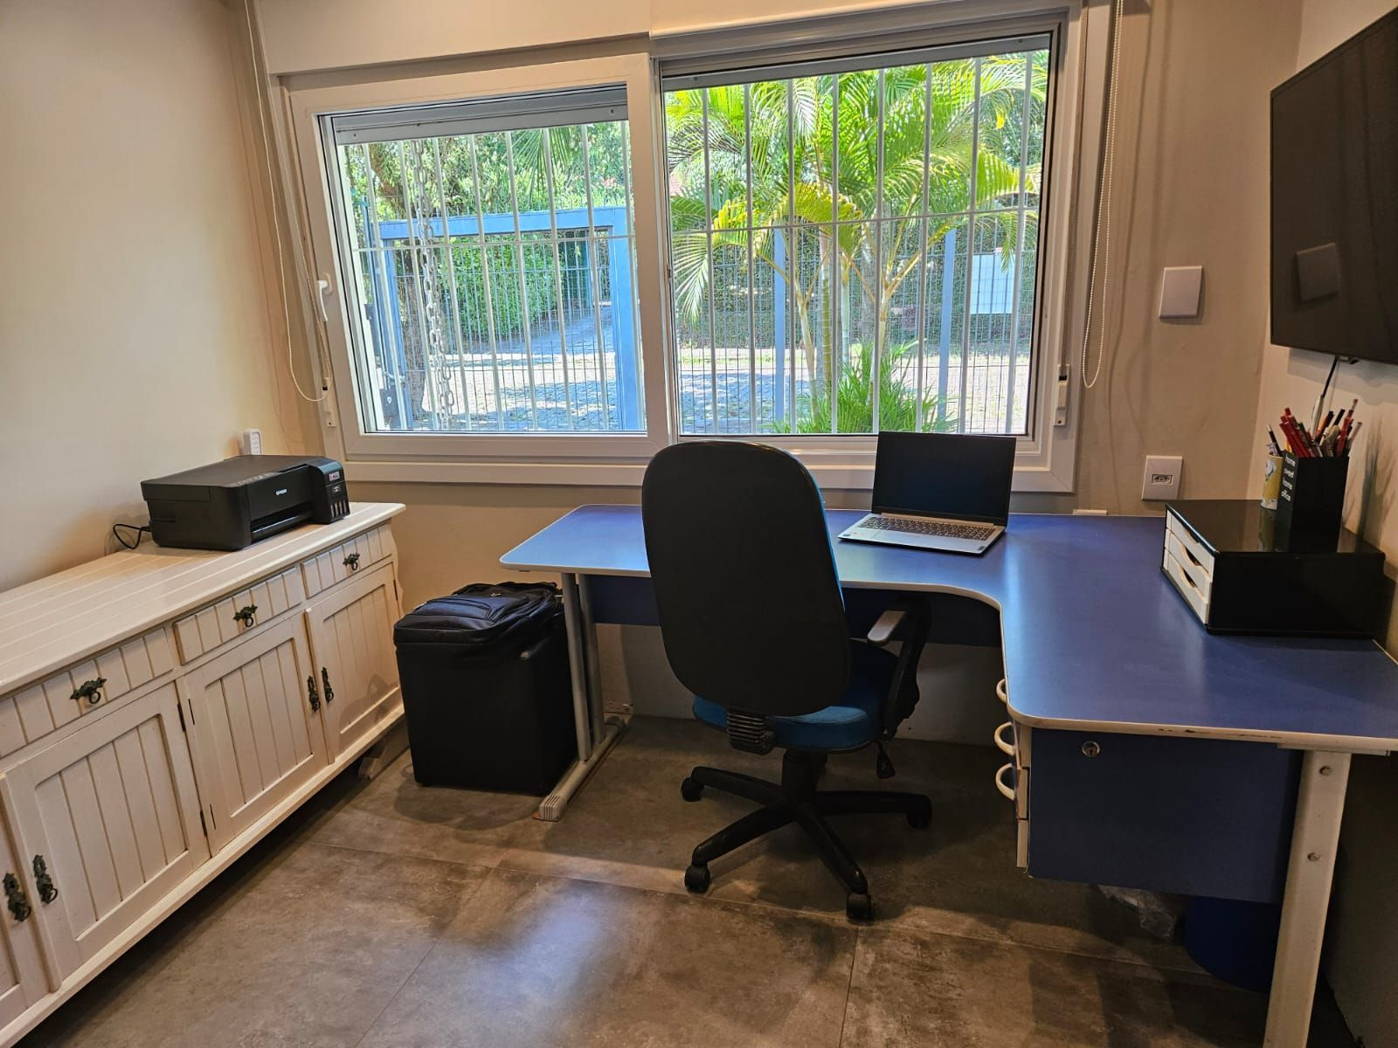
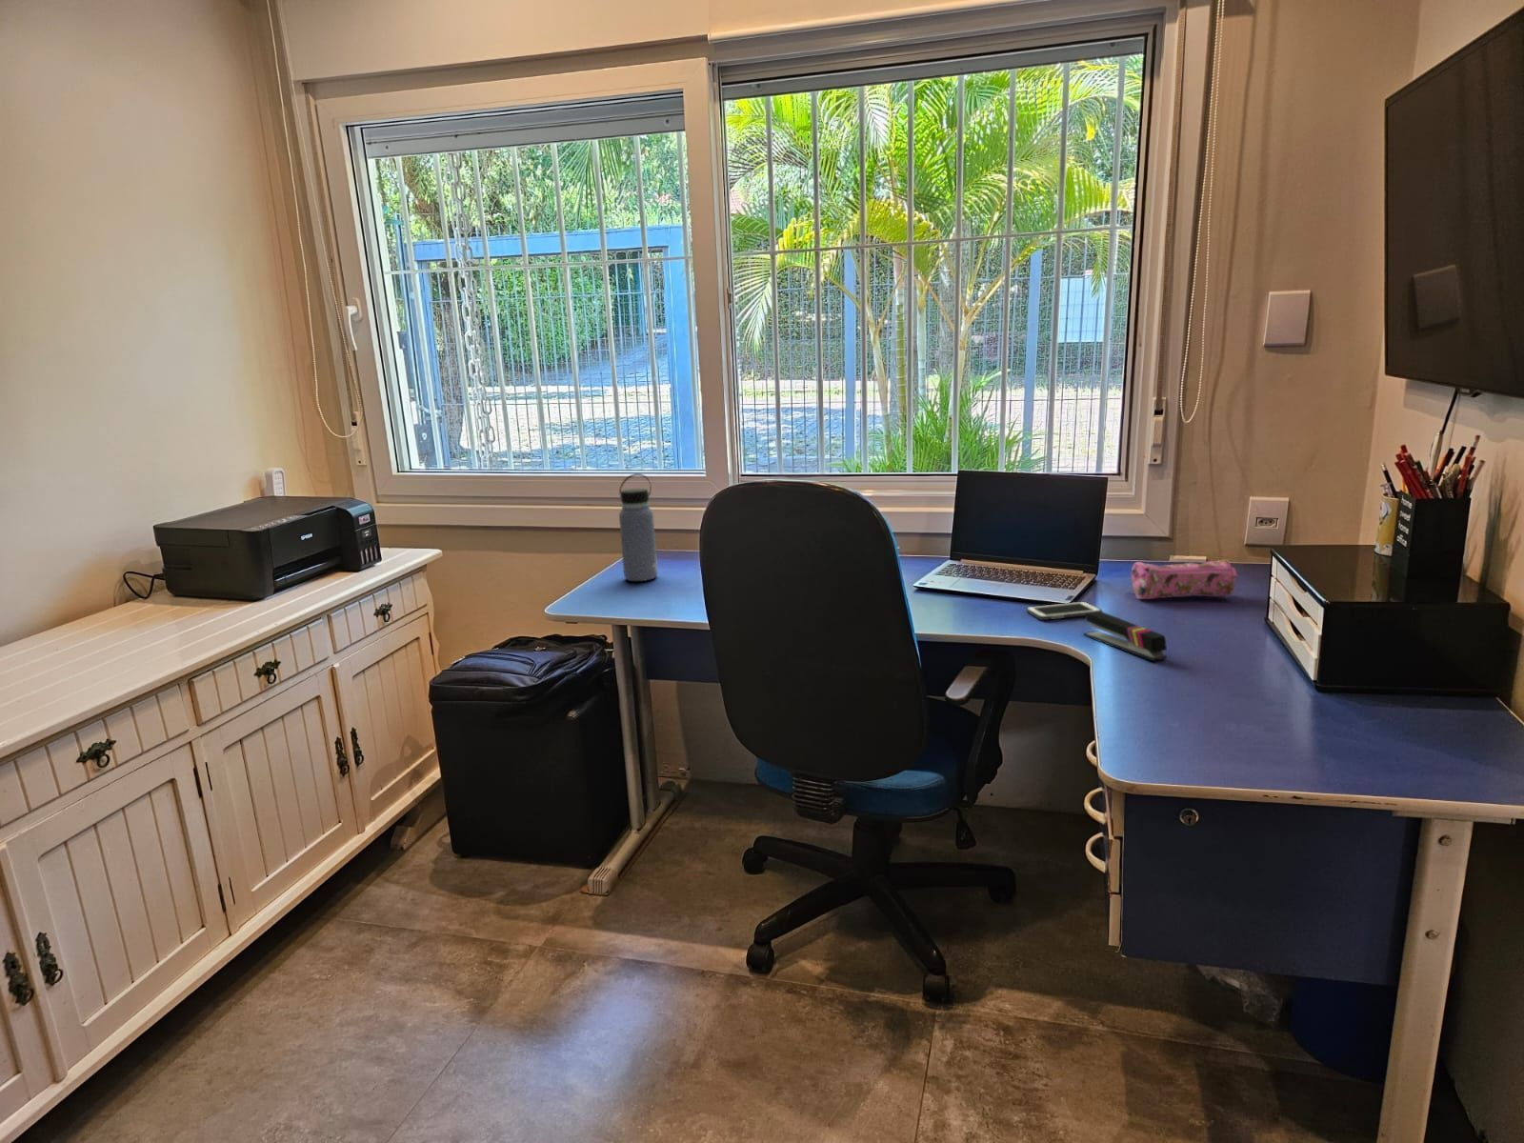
+ water bottle (637, 527)
+ stapler (1124, 634)
+ pencil case (1182, 579)
+ cell phone (1063, 611)
